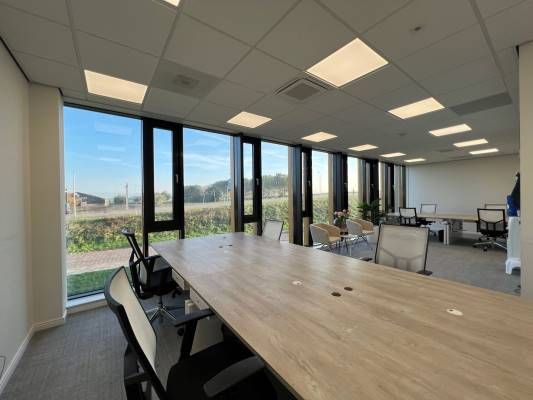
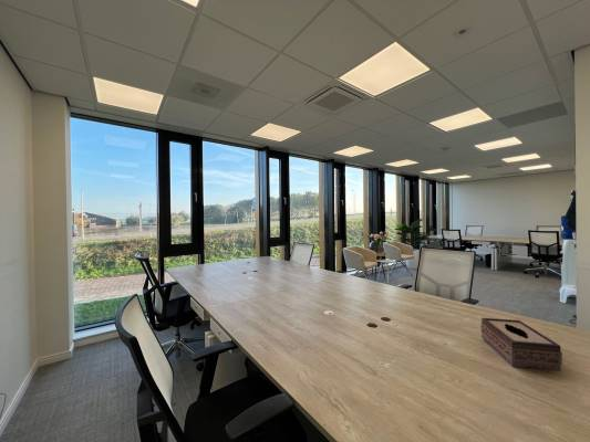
+ tissue box (516, 340)
